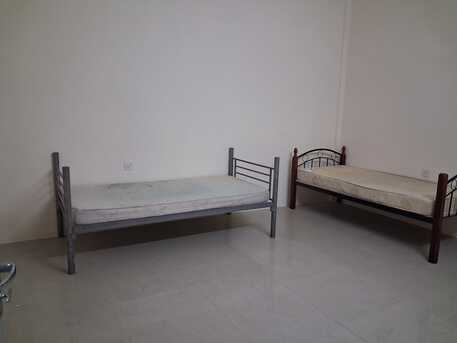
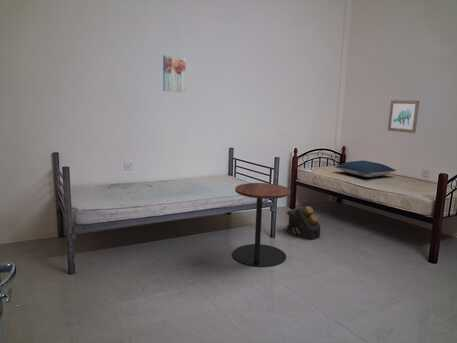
+ backpack (303, 219)
+ pillow (365, 168)
+ wall art (174, 74)
+ side table (260, 222)
+ wall art (402, 116)
